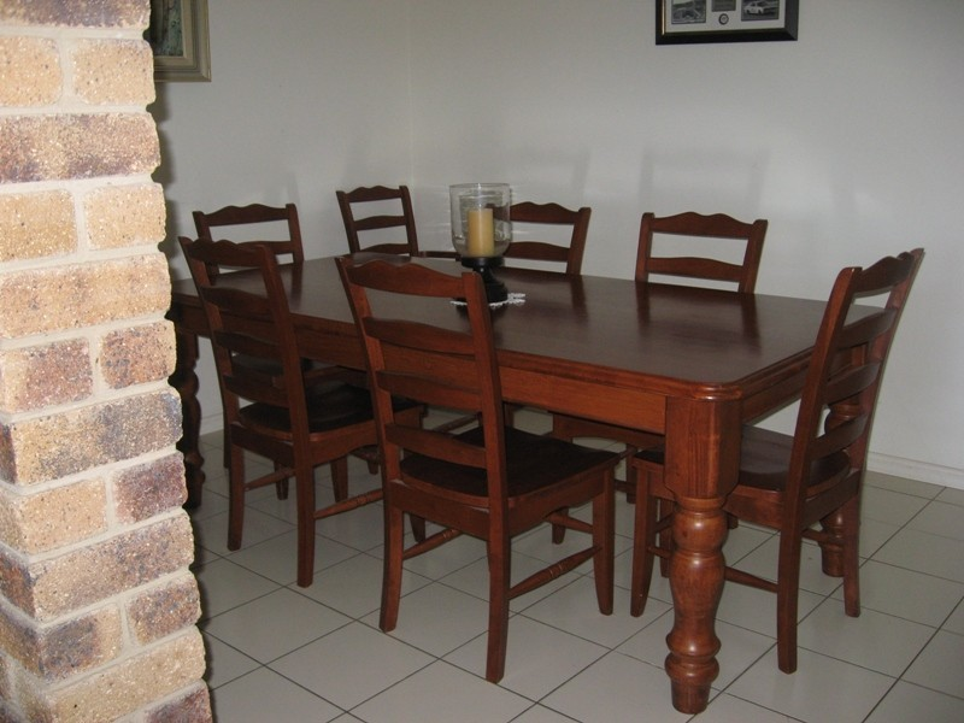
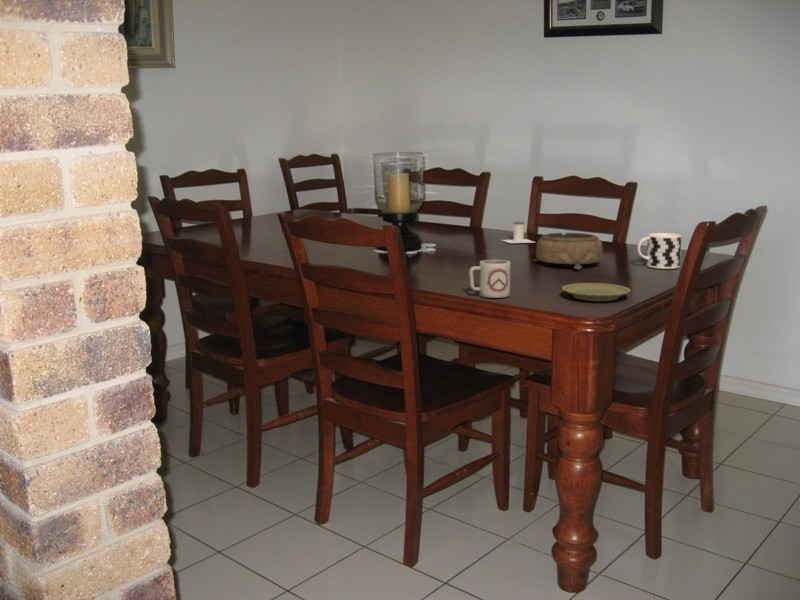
+ decorative bowl (570, 250)
+ plate (595, 292)
+ cup (658, 250)
+ cup (489, 278)
+ salt shaker (518, 231)
